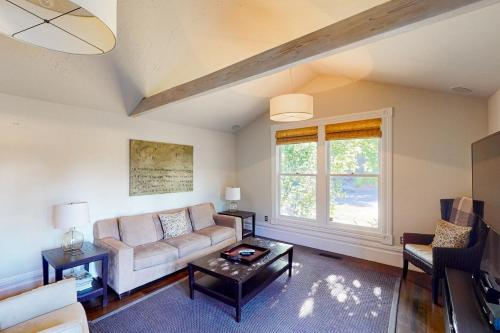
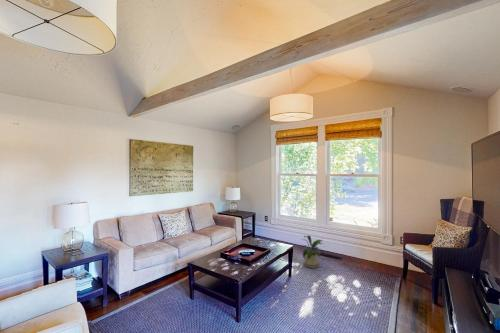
+ house plant (314, 249)
